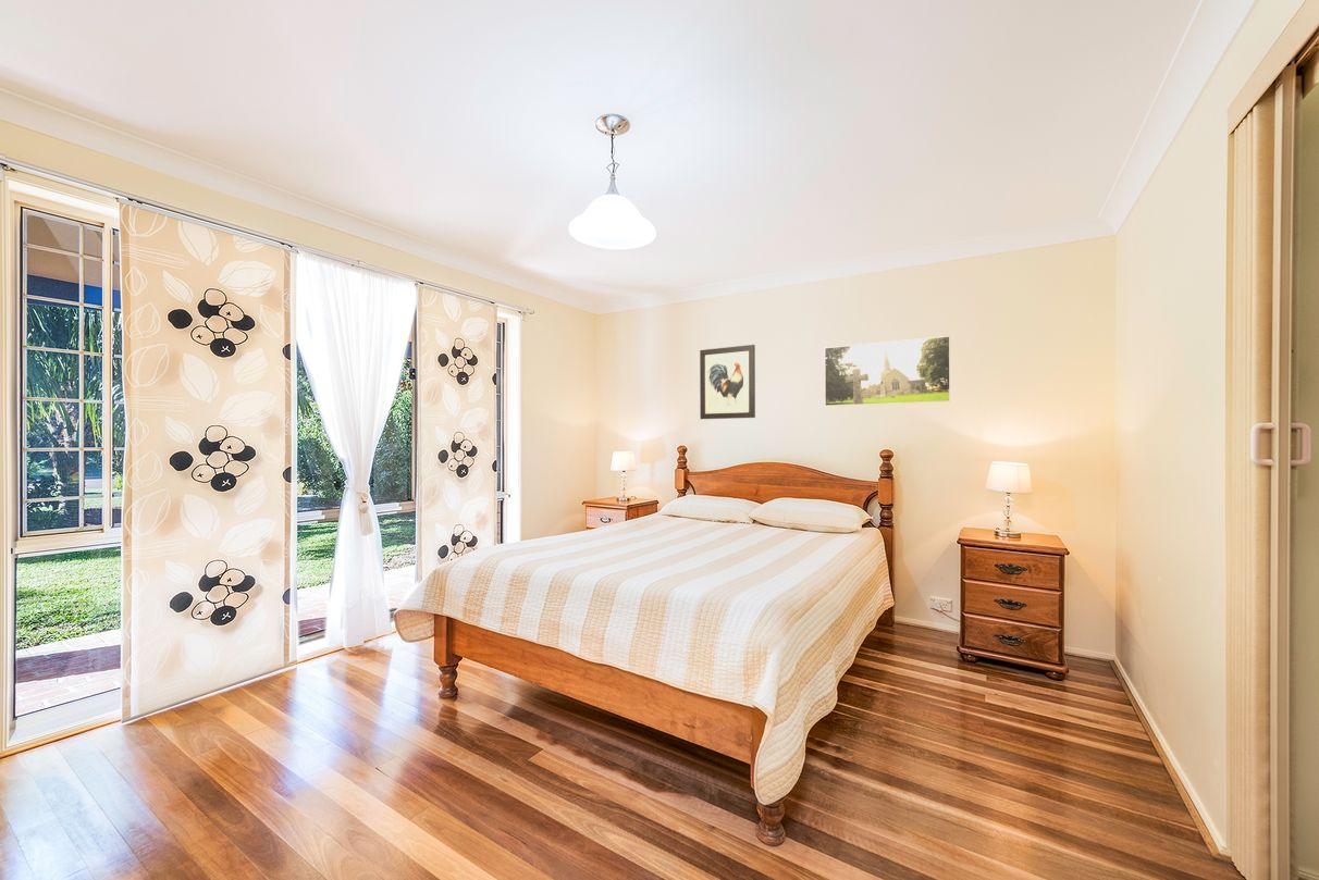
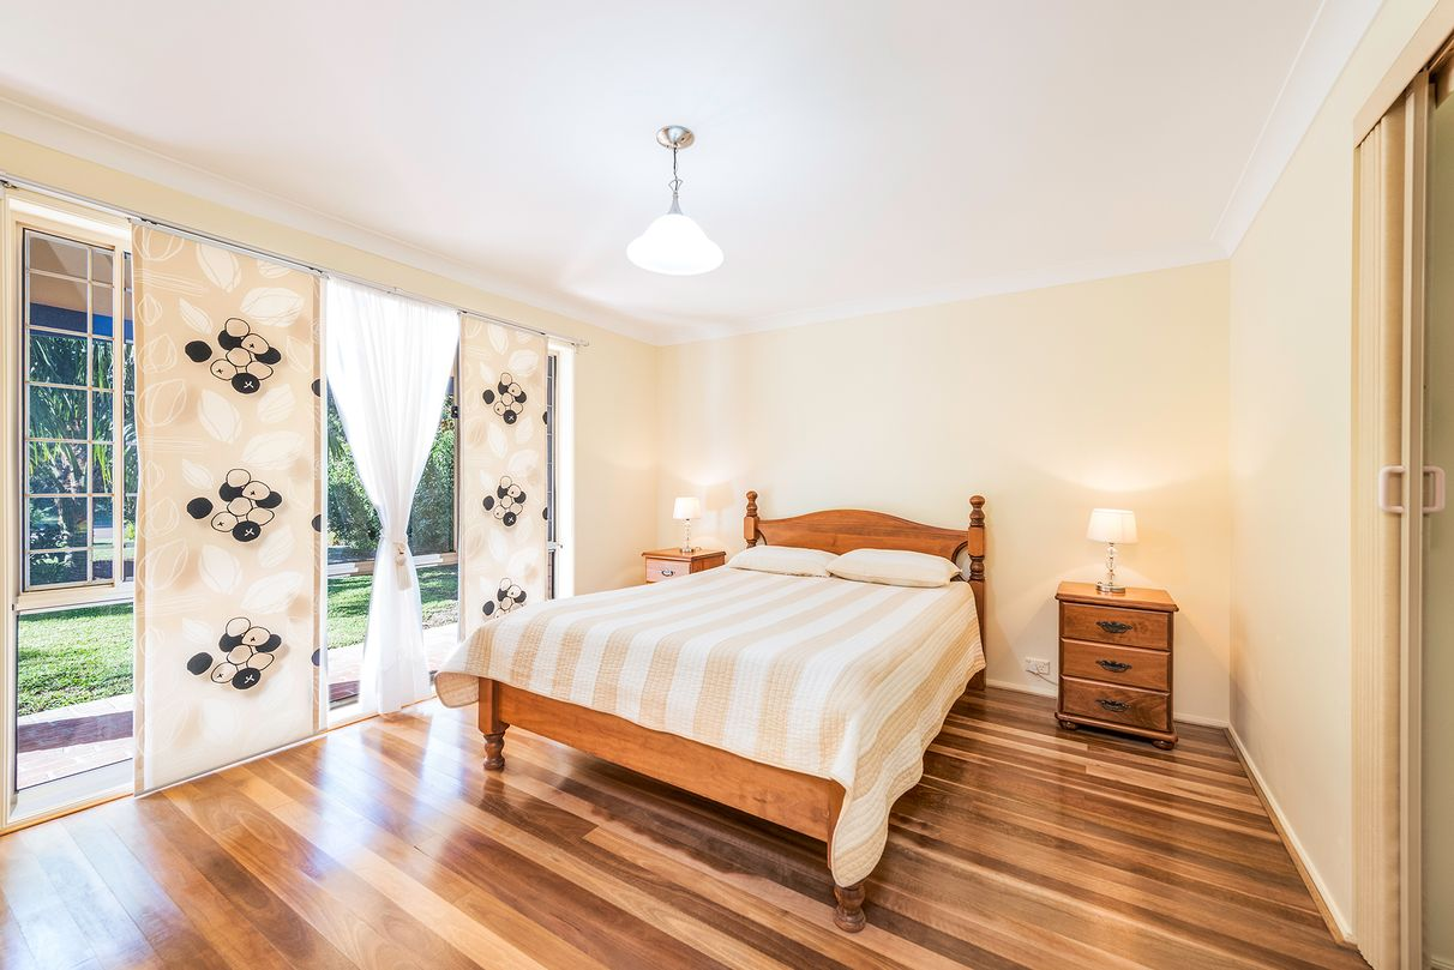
- wall art (726, 383)
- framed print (884, 373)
